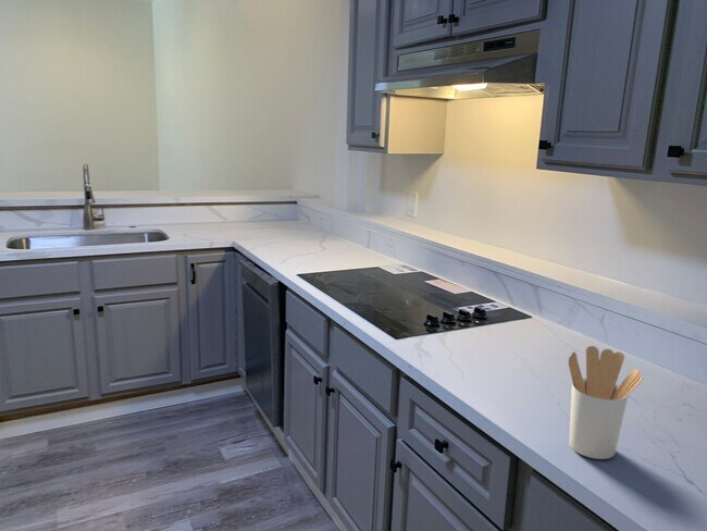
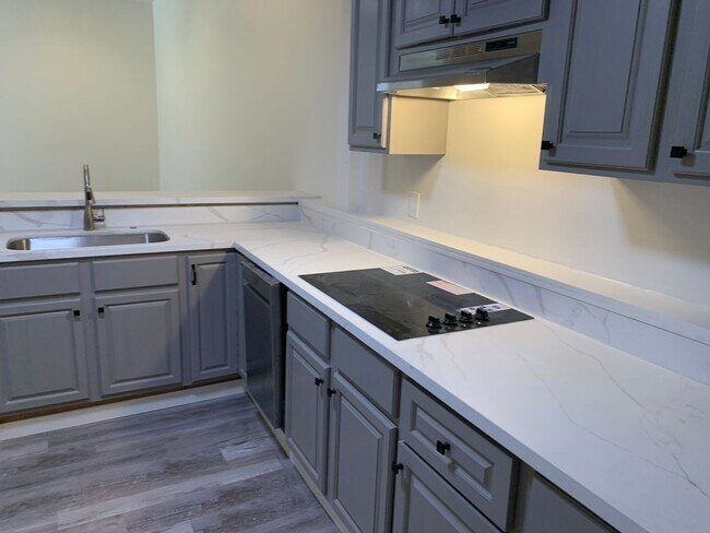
- utensil holder (597, 398)
